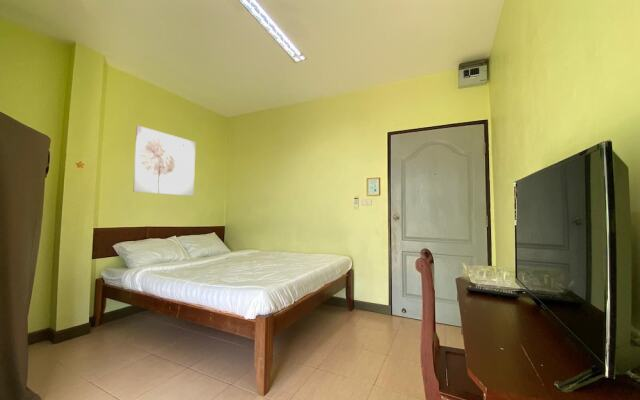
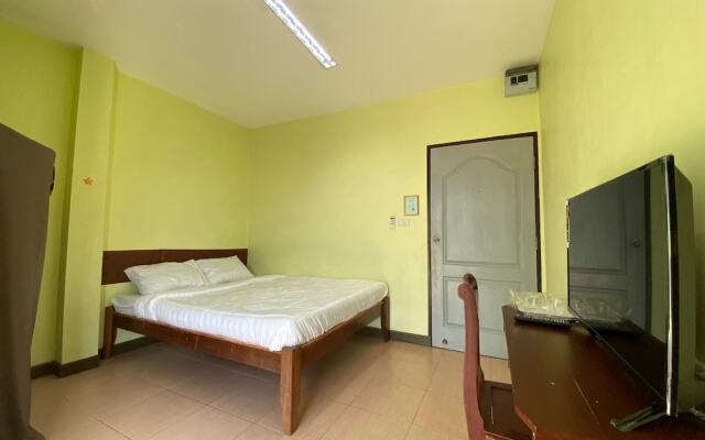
- wall art (167, 164)
